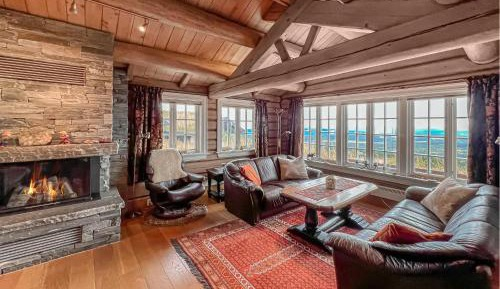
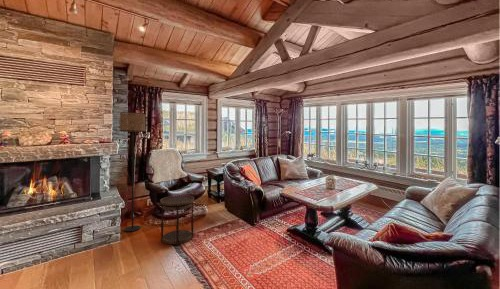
+ floor lamp (132, 171)
+ side table (177, 218)
